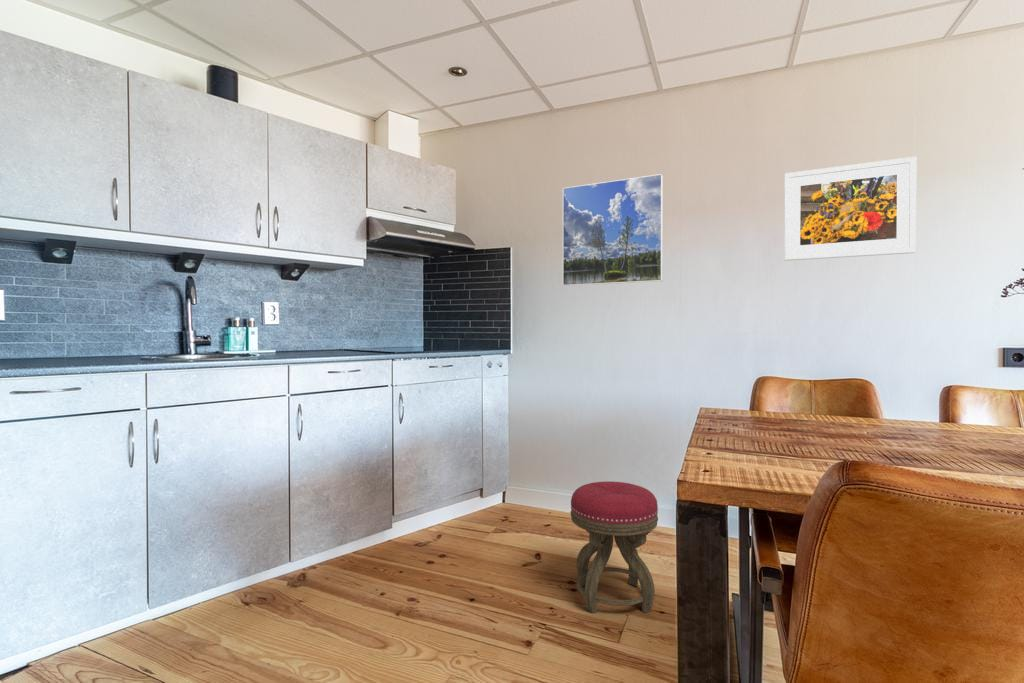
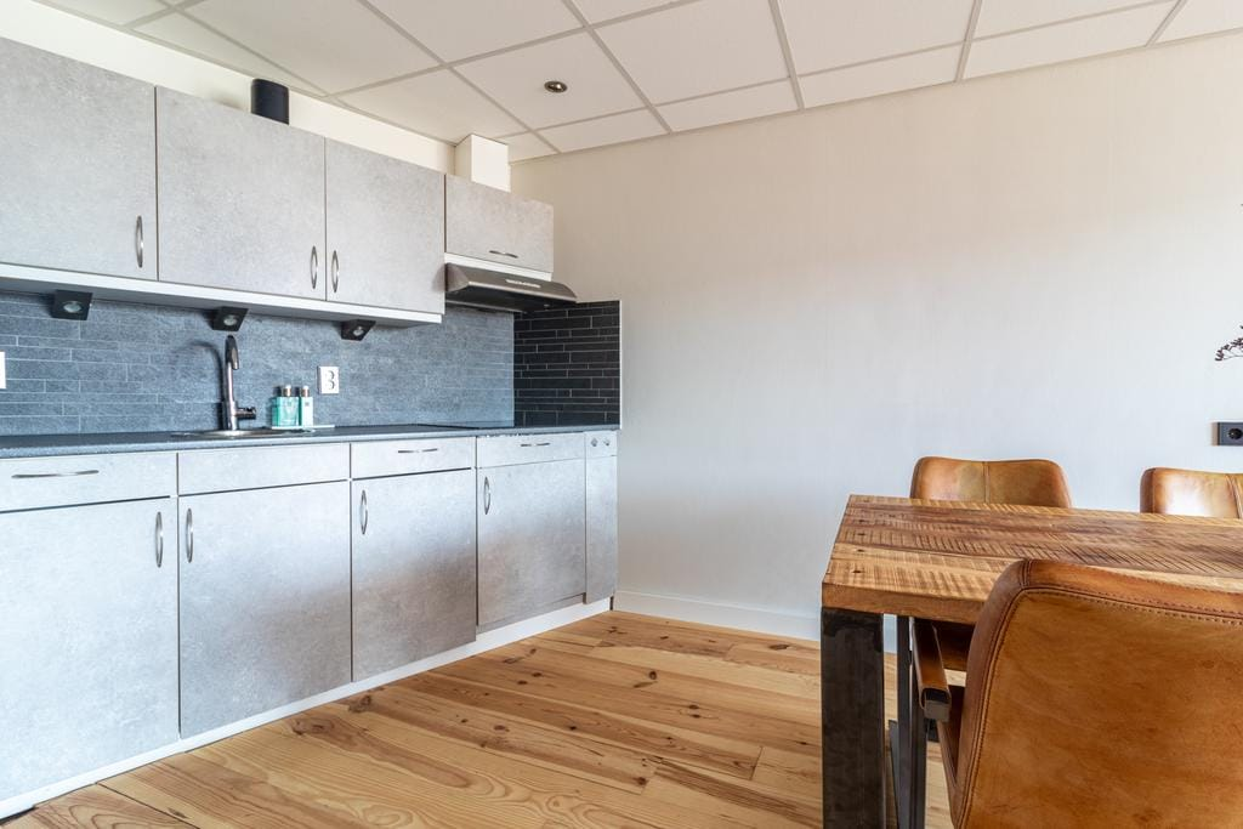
- stool (612, 542)
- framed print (610, 232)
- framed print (846, 211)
